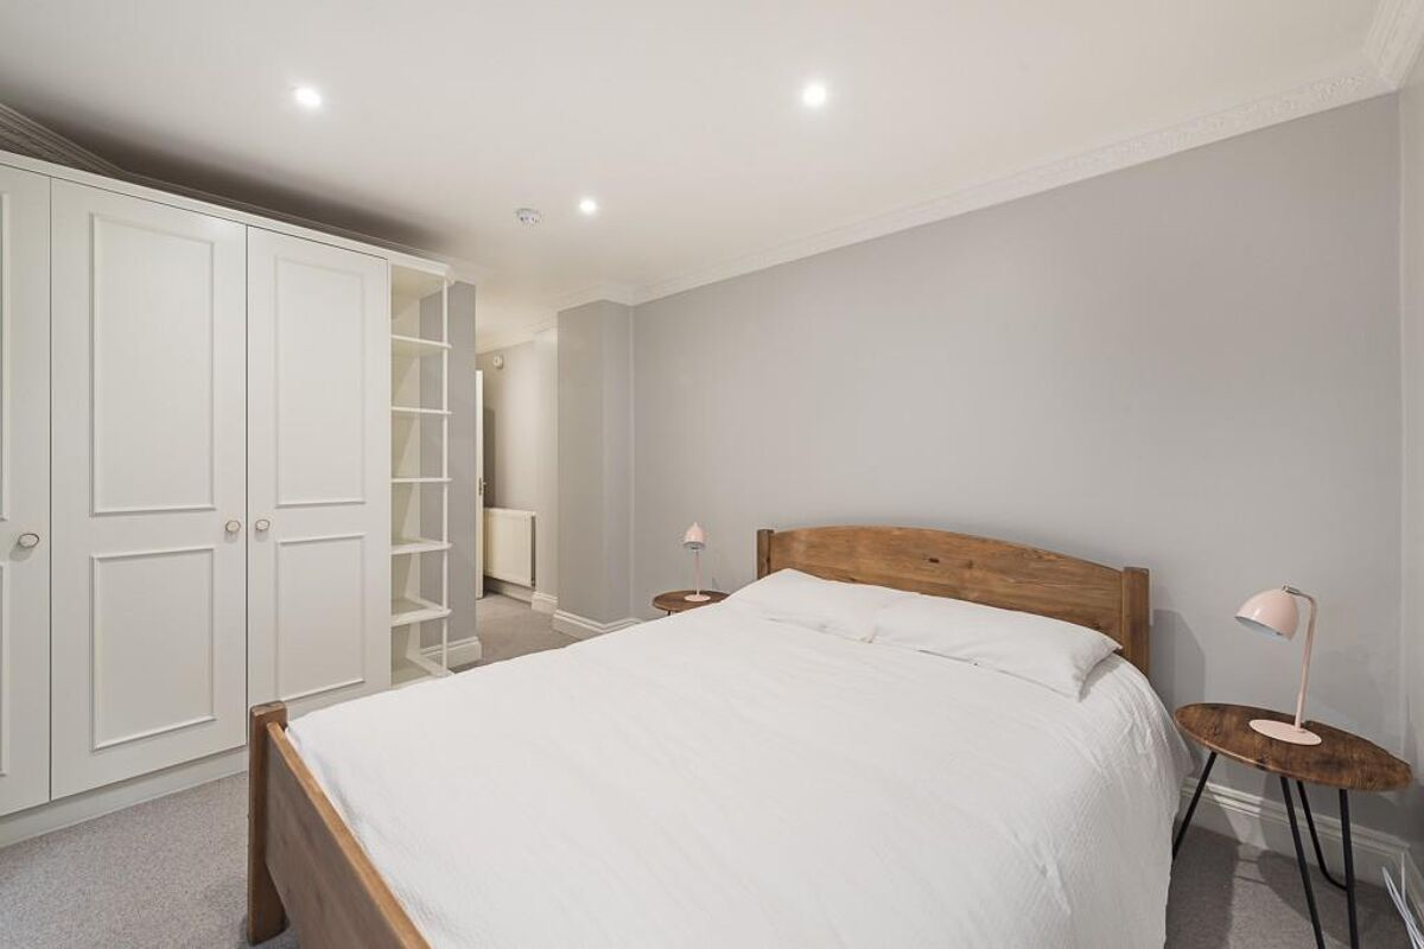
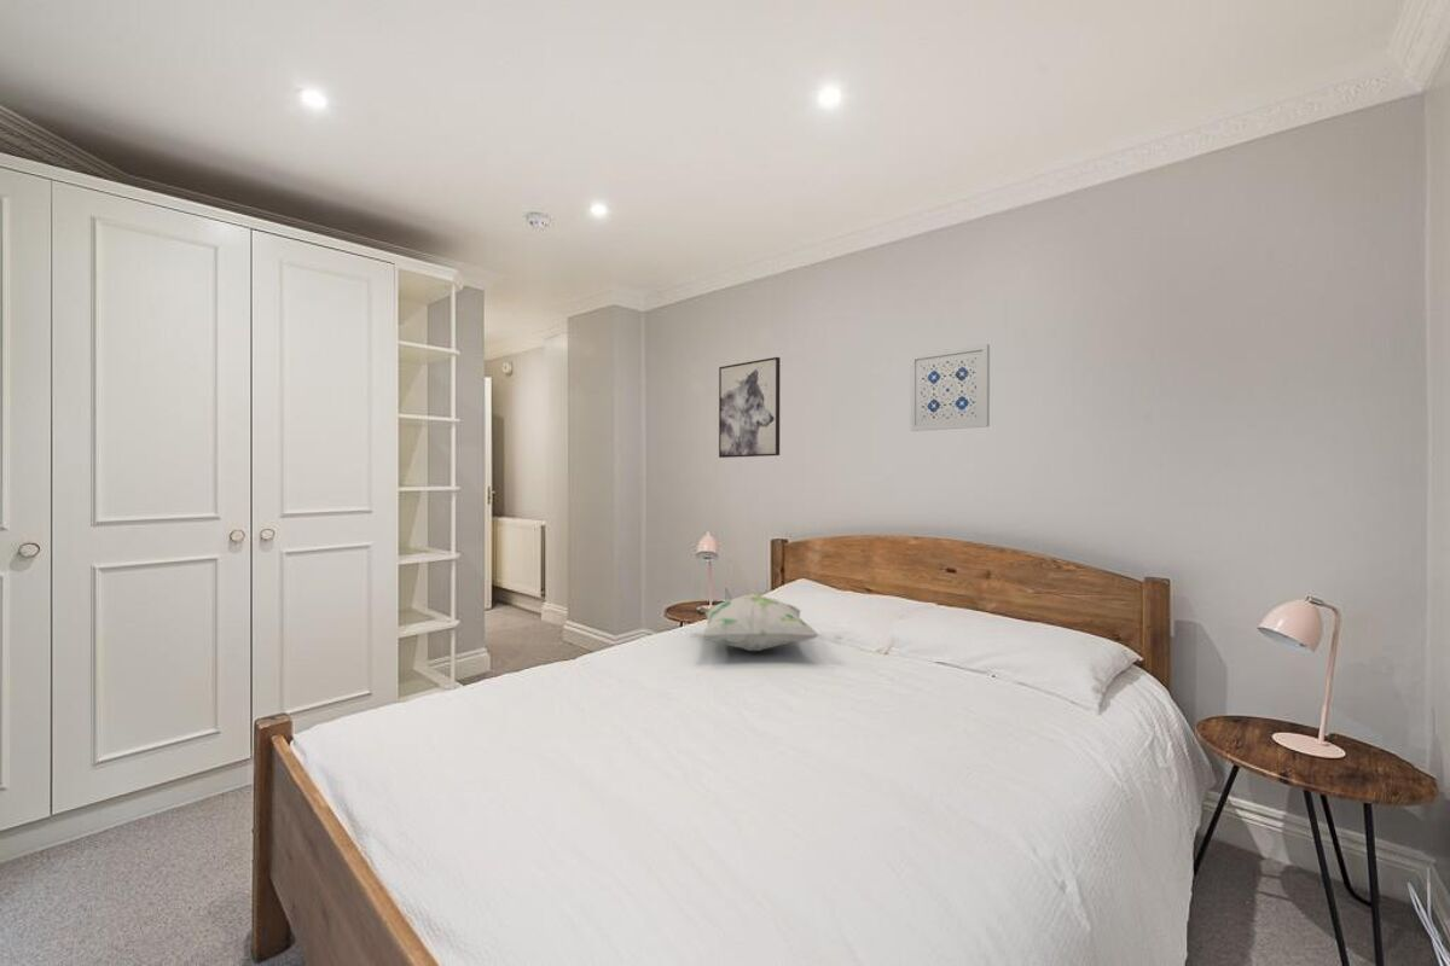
+ decorative pillow (752, 621)
+ wall art (748, 409)
+ wall art (947, 389)
